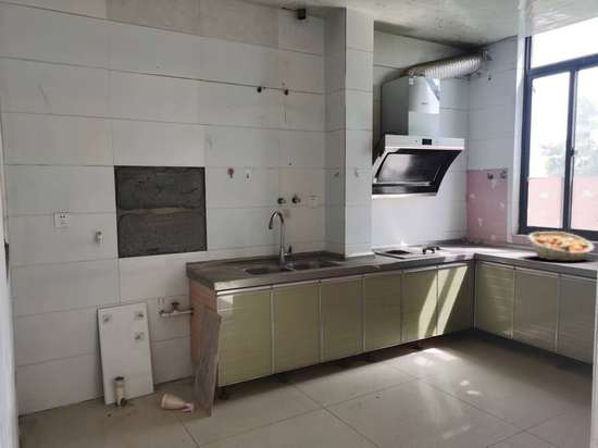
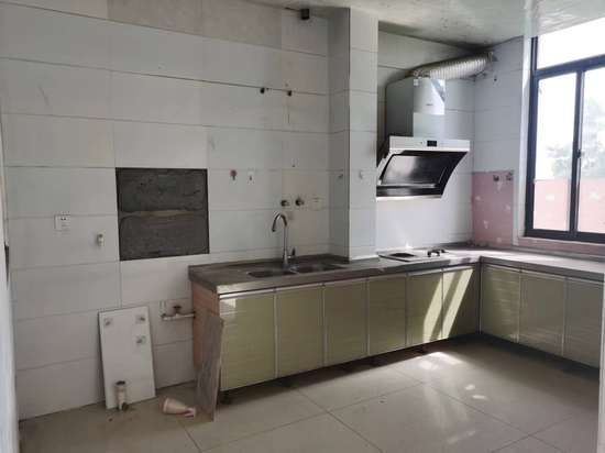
- fruit basket (559, 246)
